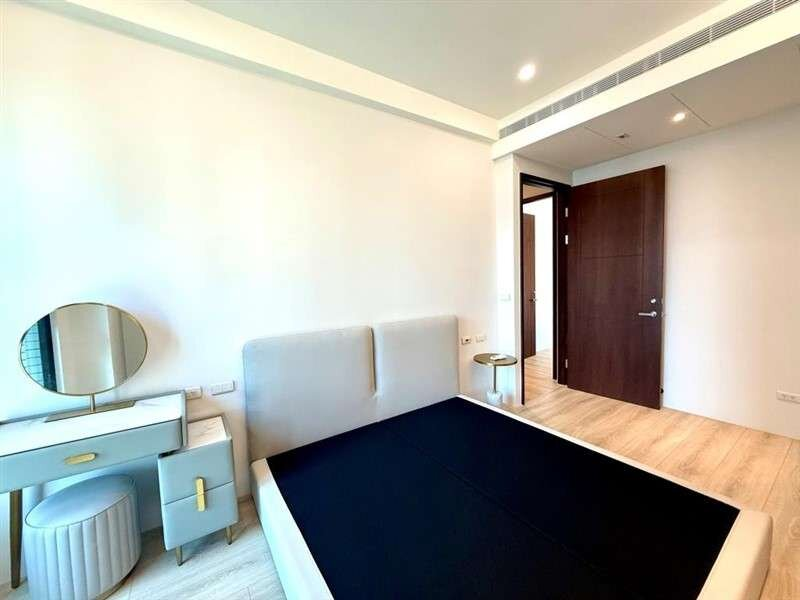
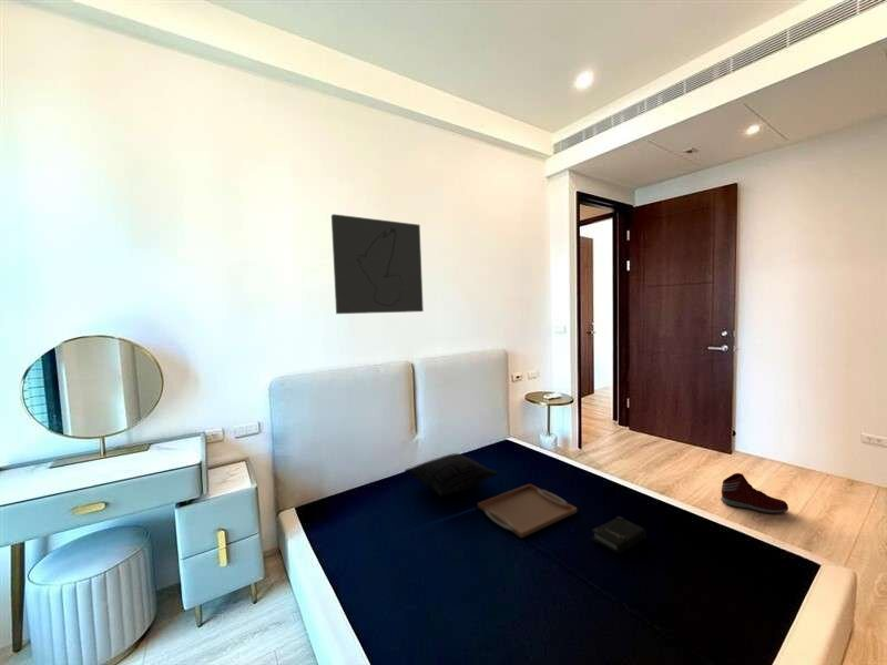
+ hardback book (619, 534)
+ wall art (380, 266)
+ serving tray (526, 507)
+ pillow (450, 472)
+ sneaker (753, 491)
